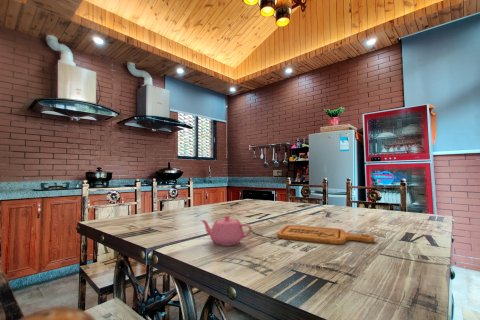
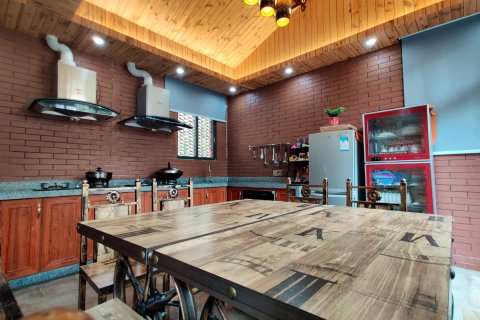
- cutting board (324, 234)
- teapot (225, 228)
